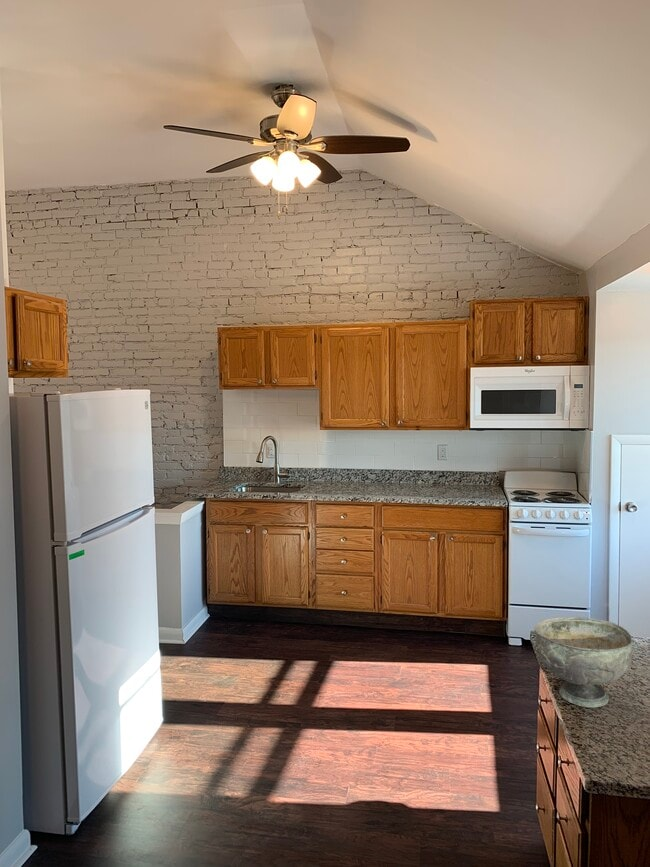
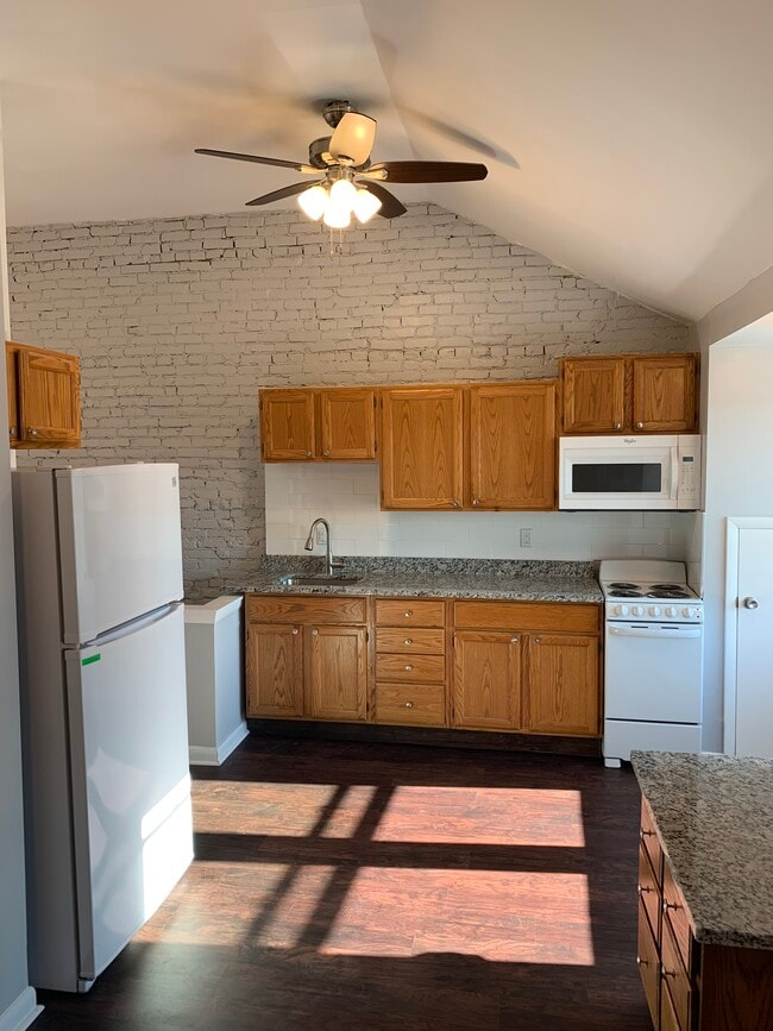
- decorative bowl (582, 663)
